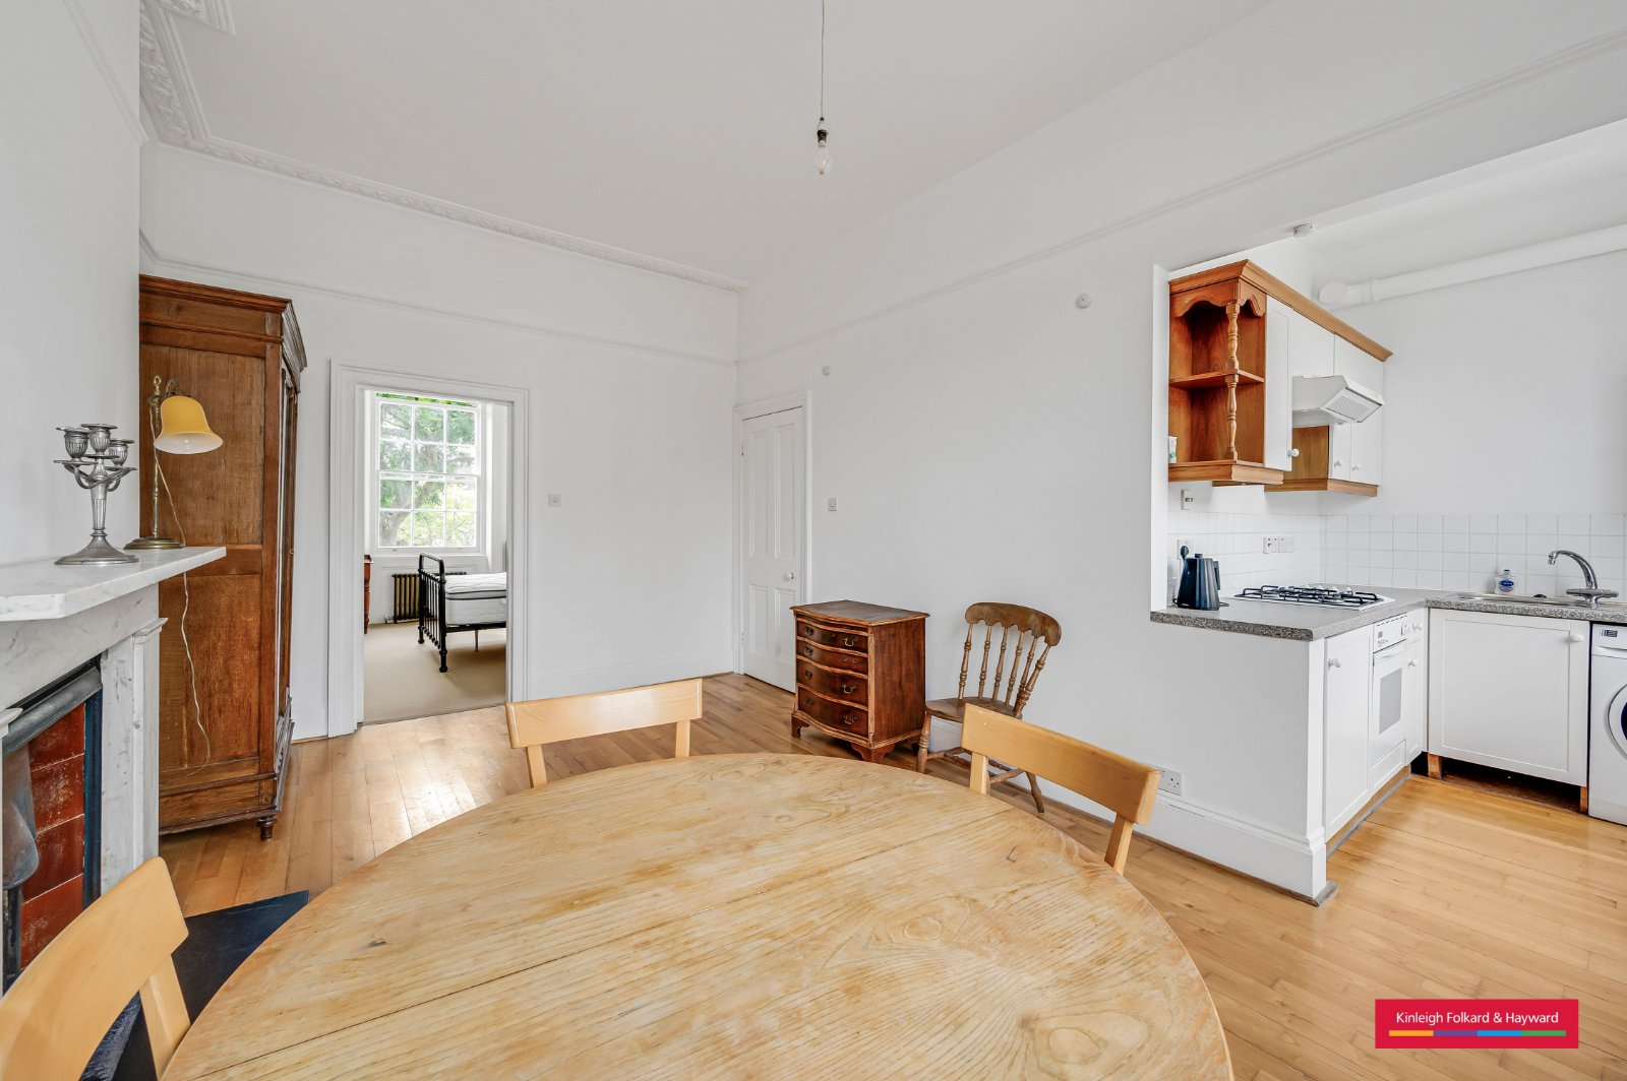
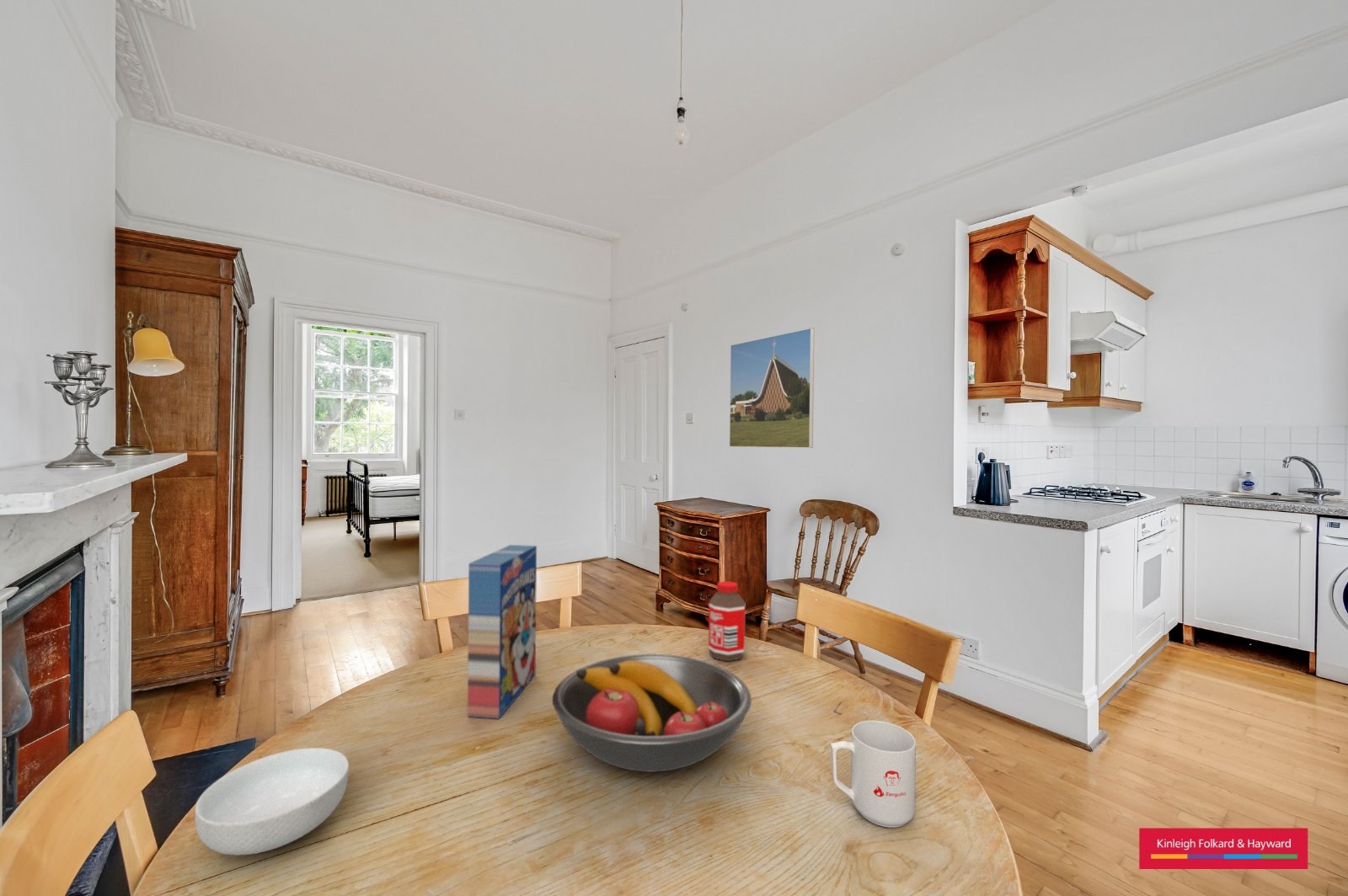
+ cereal bowl (276, 806)
+ fruit bowl (651, 709)
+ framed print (768, 392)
+ mug (872, 772)
+ bottle (726, 619)
+ cereal box (505, 624)
